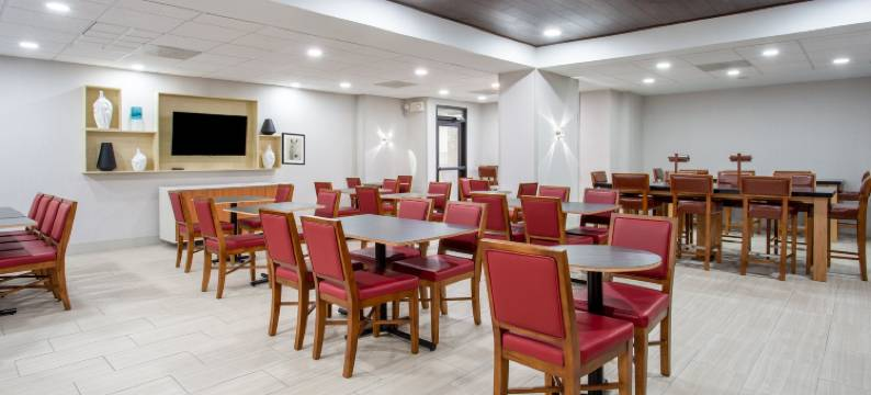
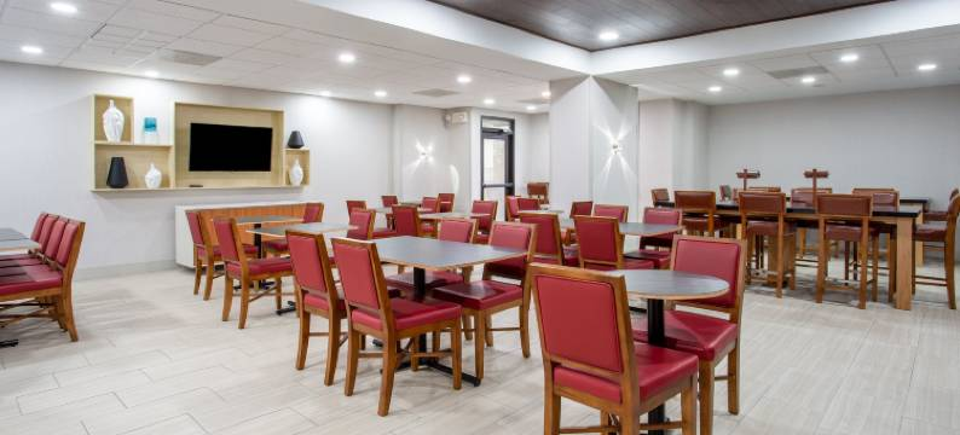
- wall art (293, 148)
